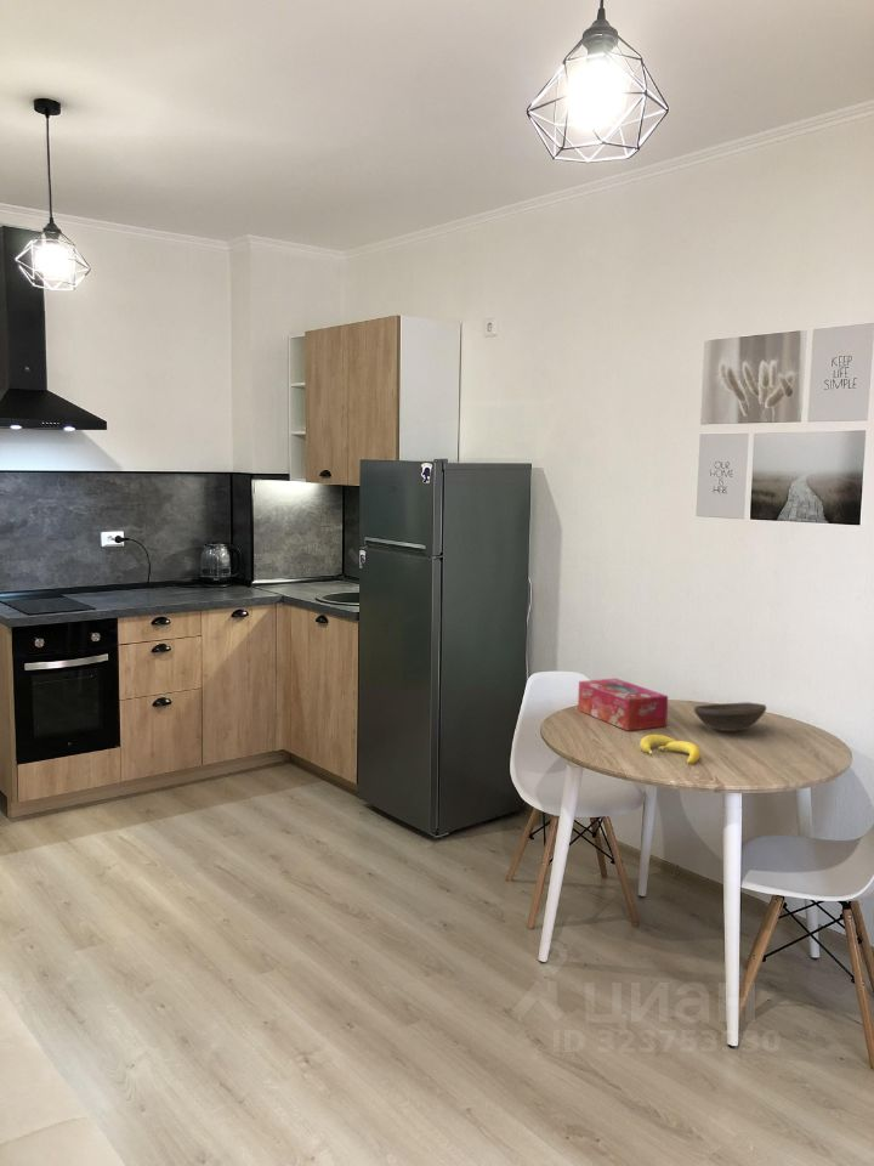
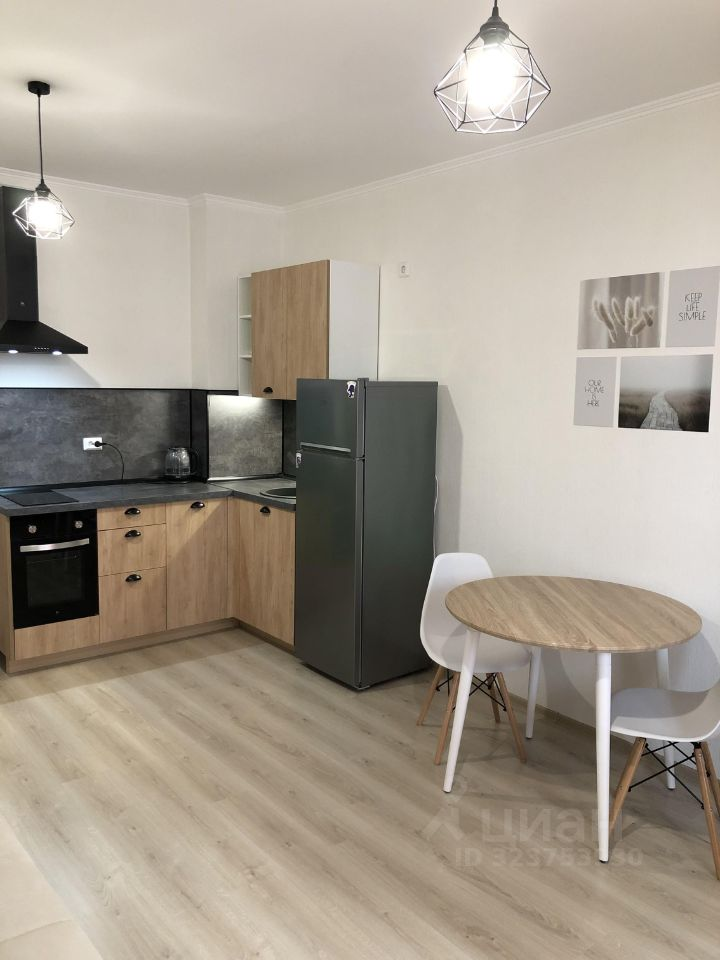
- tissue box (620, 702)
- banana (669, 747)
- bowl (730, 715)
